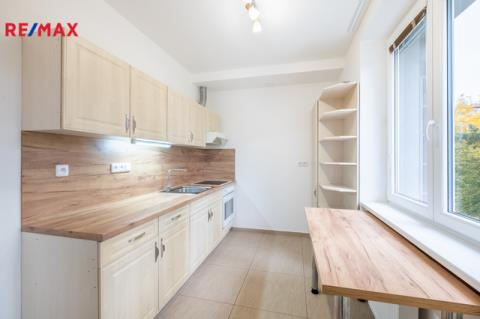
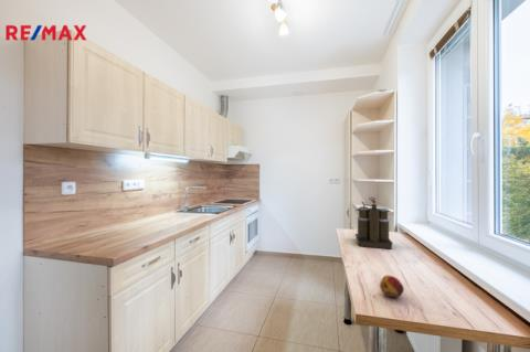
+ coffee maker (372, 220)
+ fruit (391, 286)
